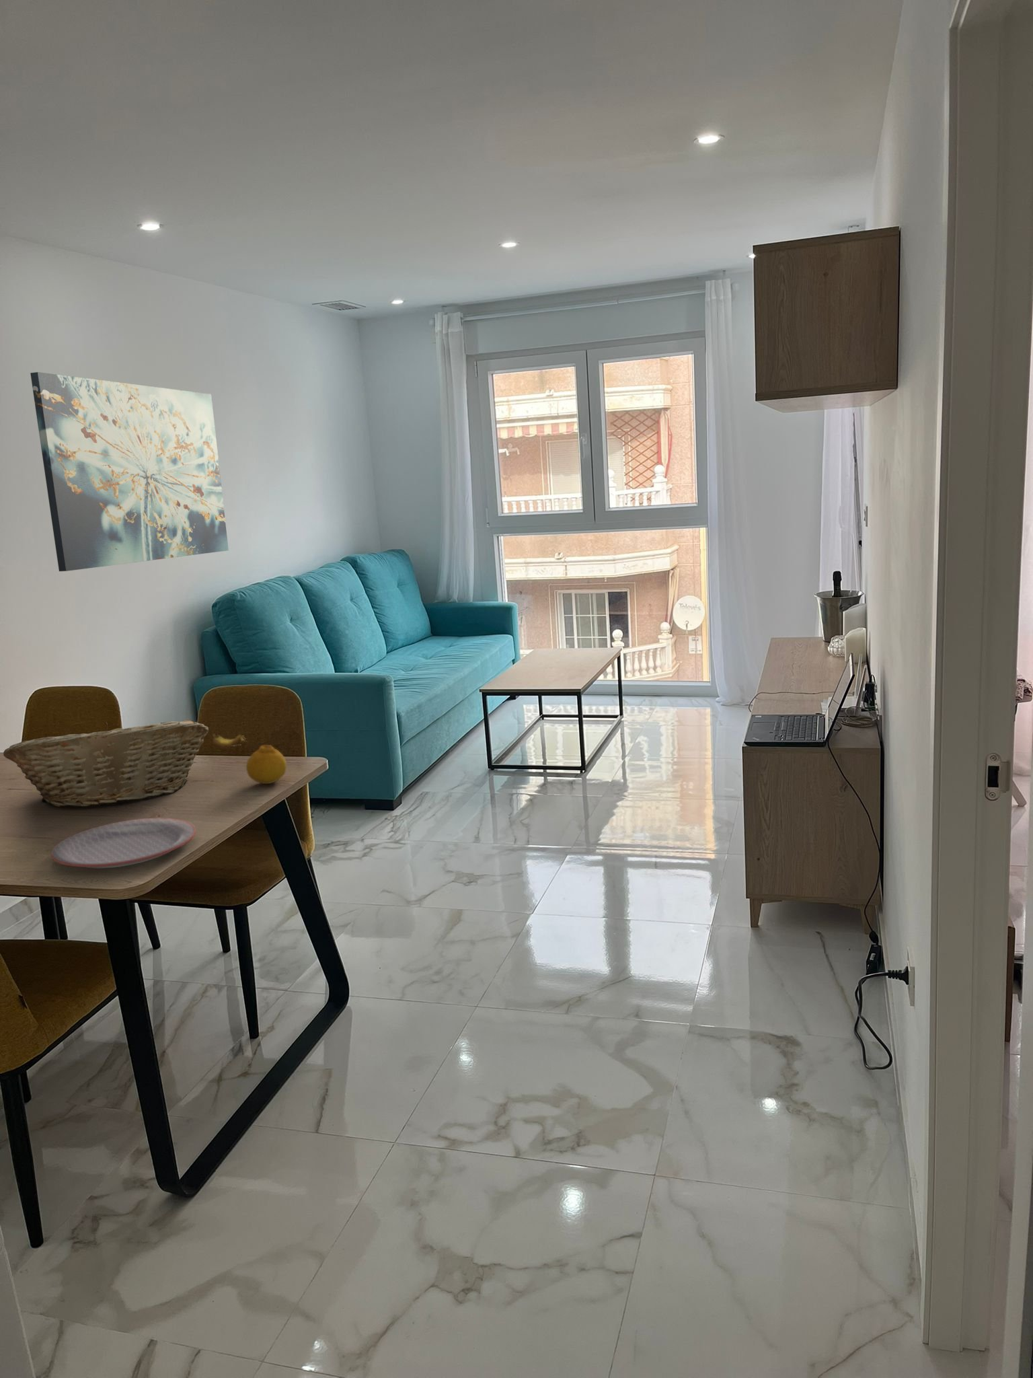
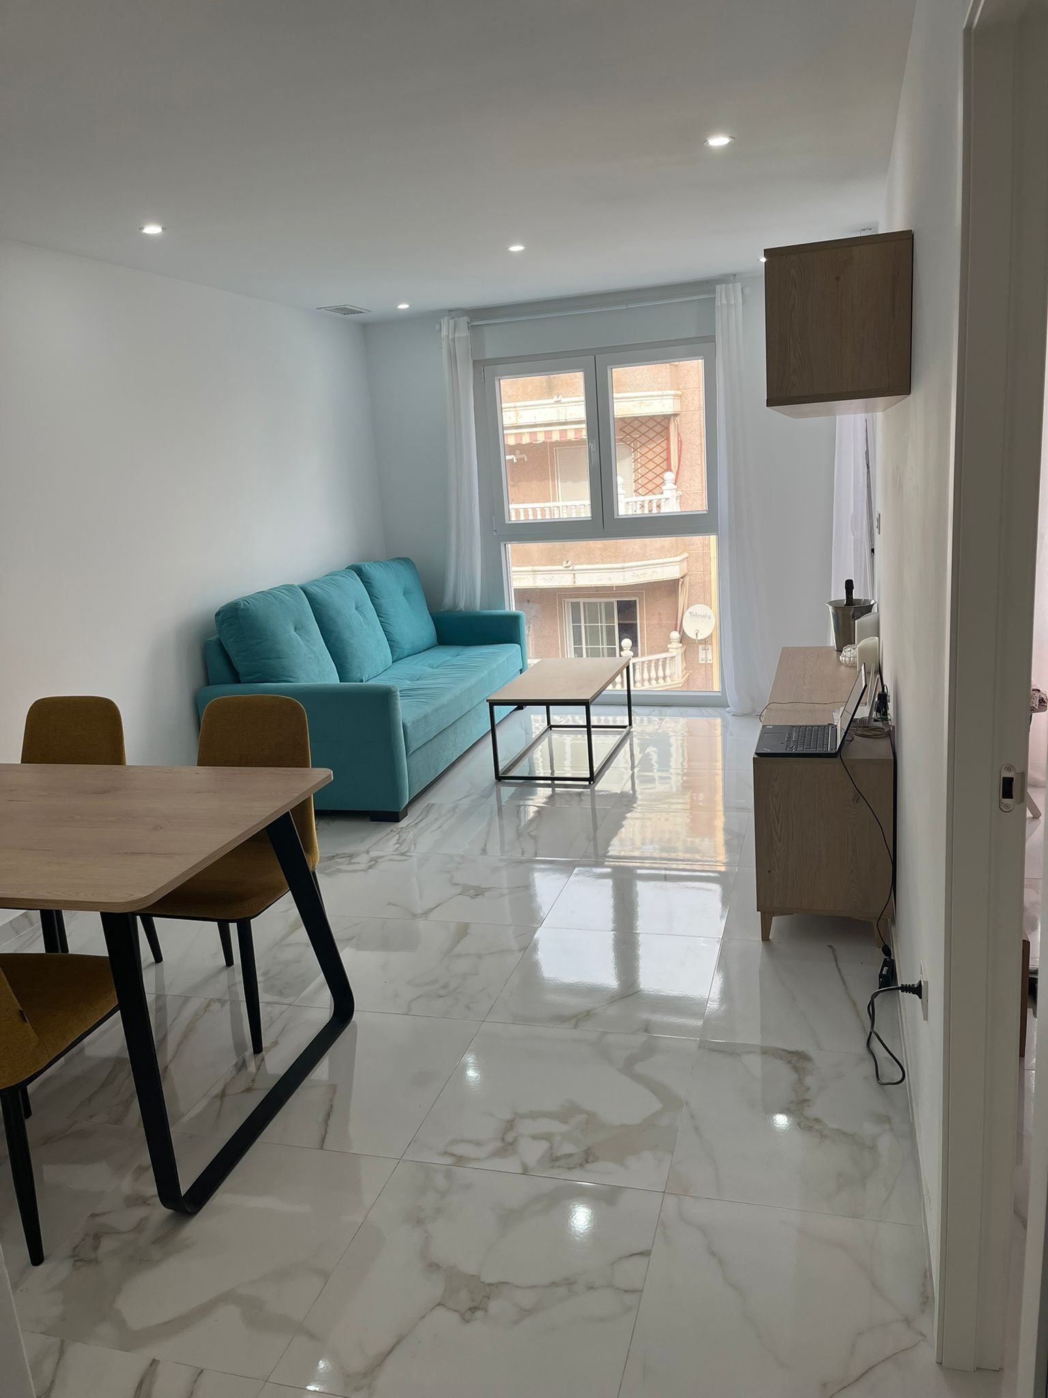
- fruit basket (111, 755)
- banana (239, 744)
- plate (126, 845)
- wall art (142, 474)
- fruit (266, 764)
